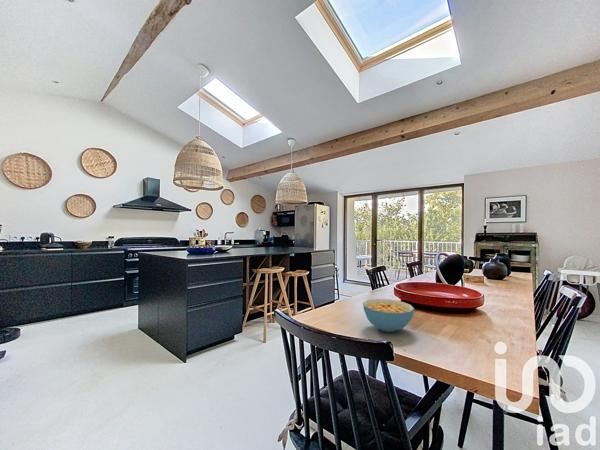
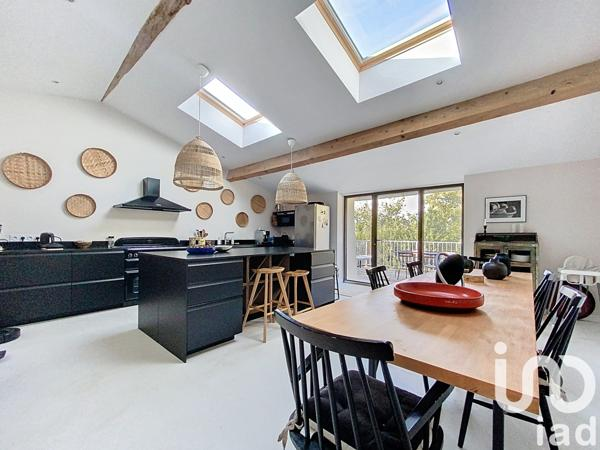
- cereal bowl (387, 317)
